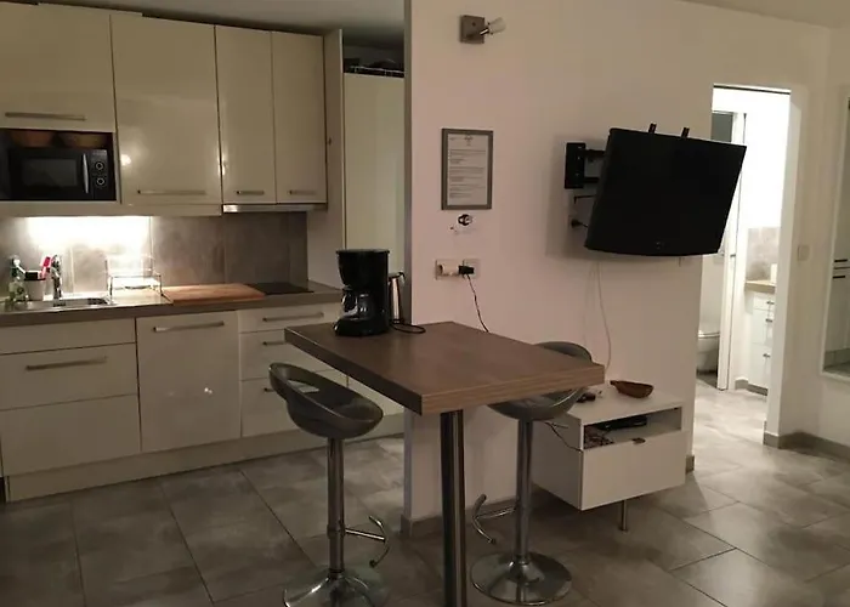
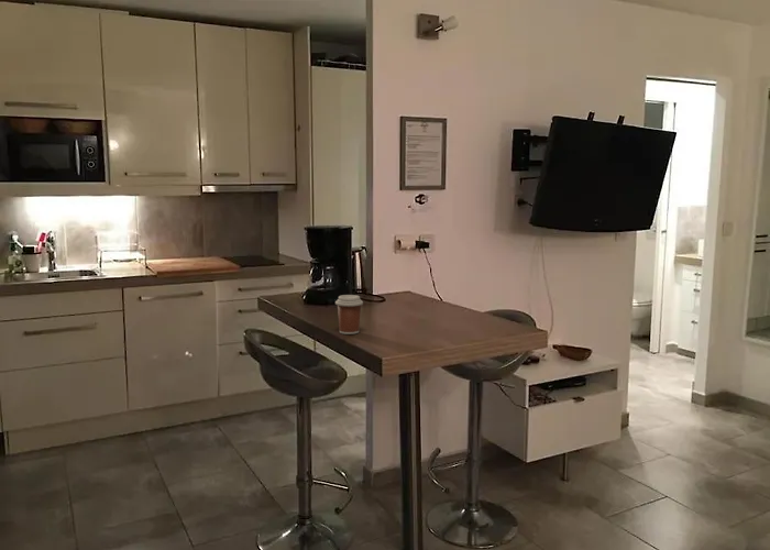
+ coffee cup (349, 314)
